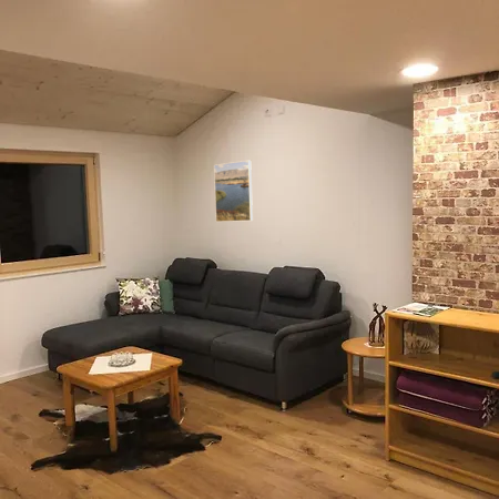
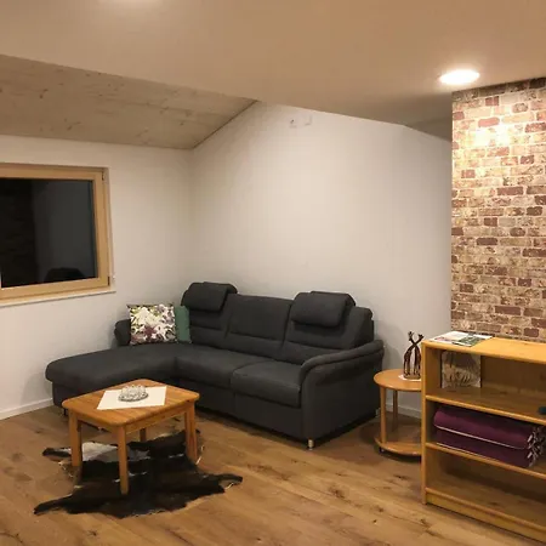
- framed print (233, 192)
